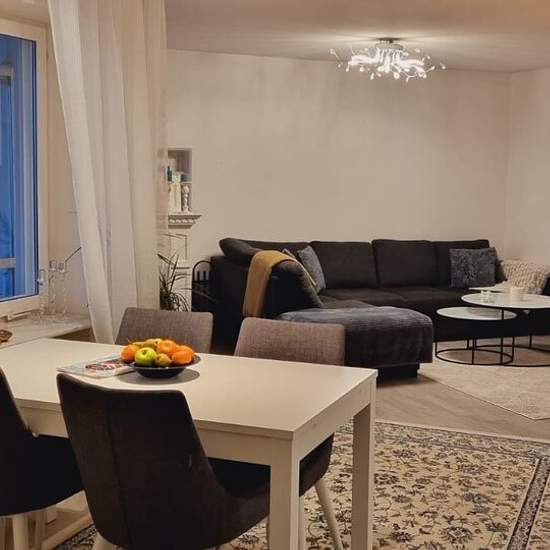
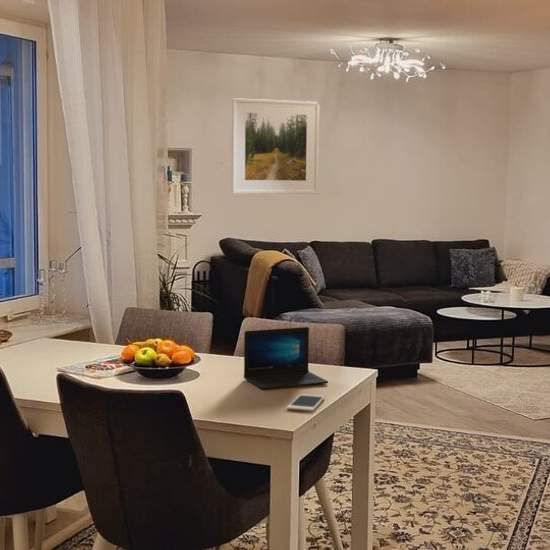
+ laptop (285, 357)
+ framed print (276, 147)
+ cell phone (306, 402)
